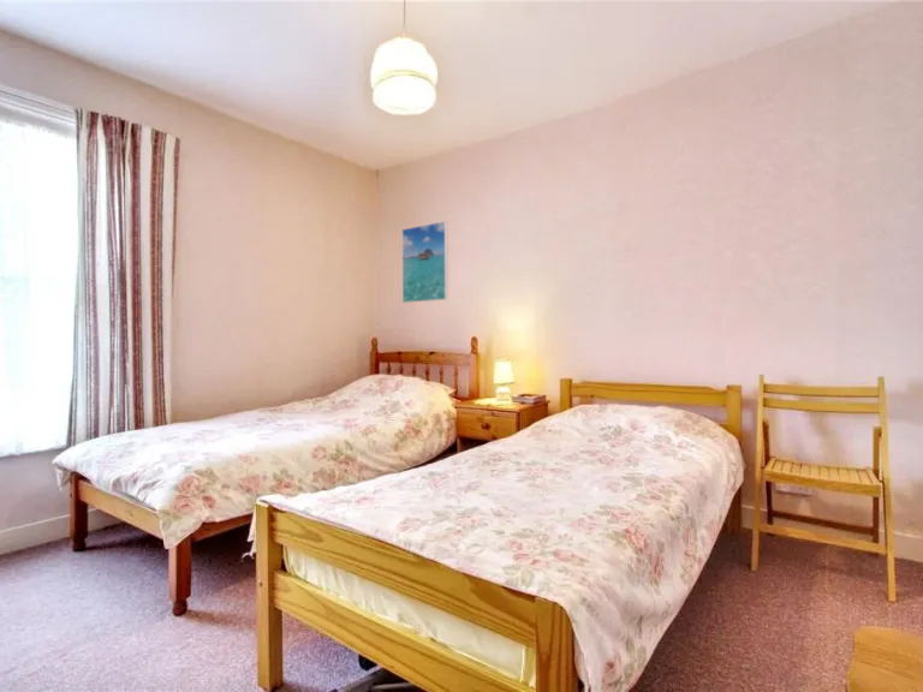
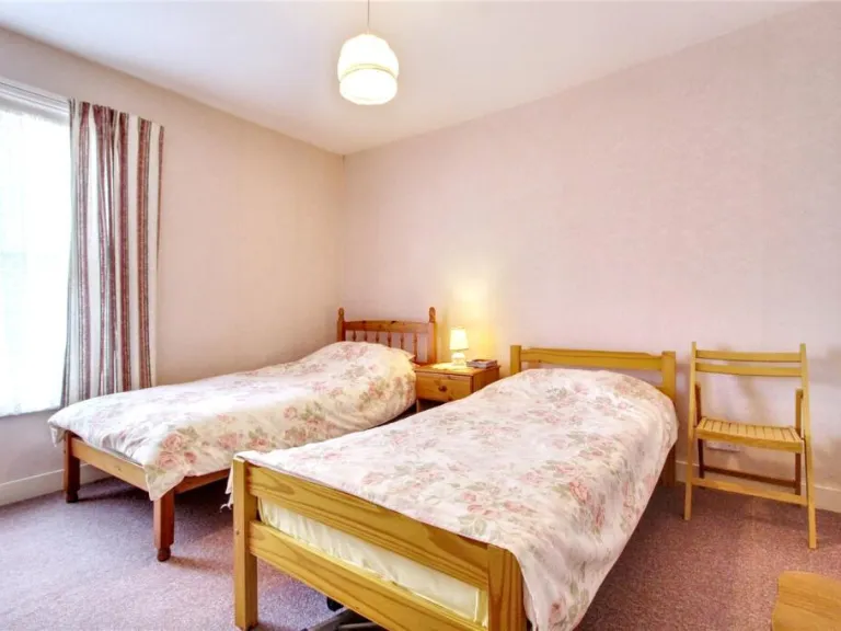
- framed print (424, 263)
